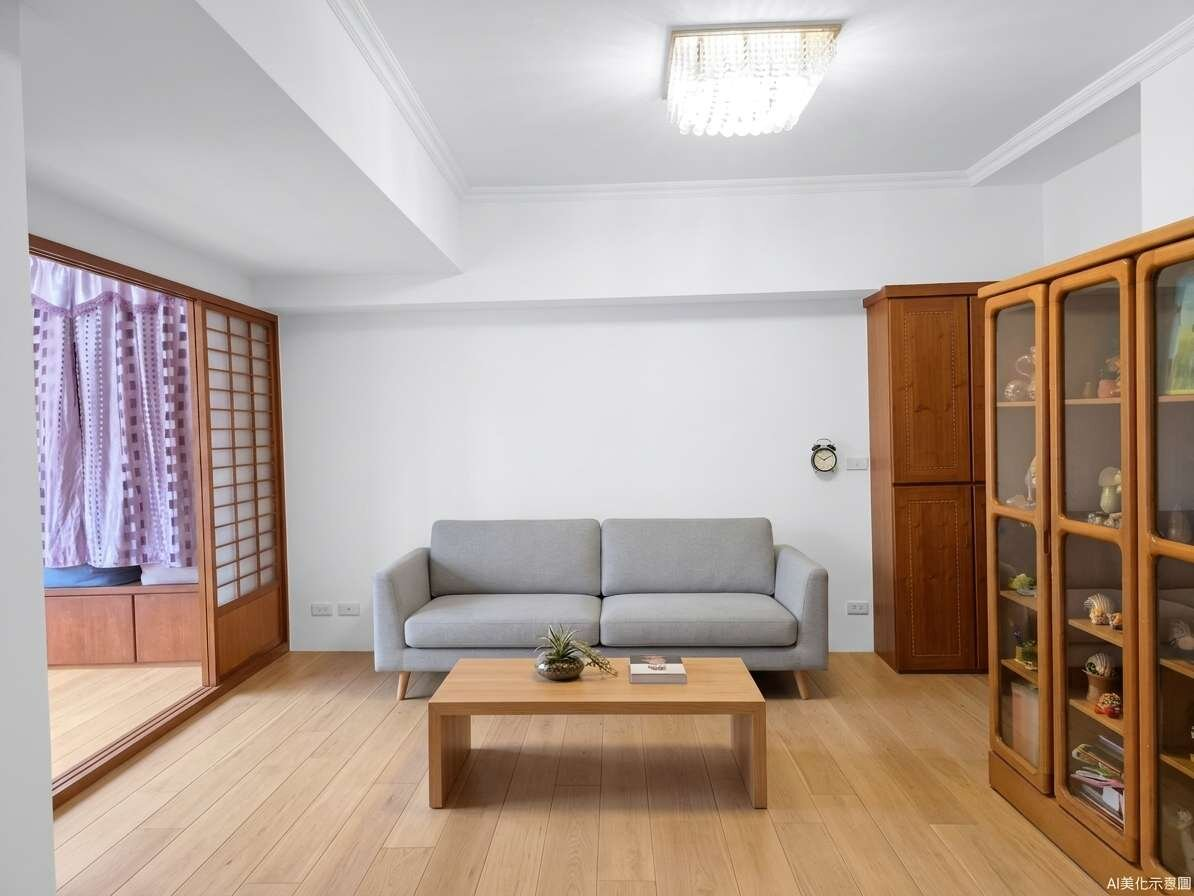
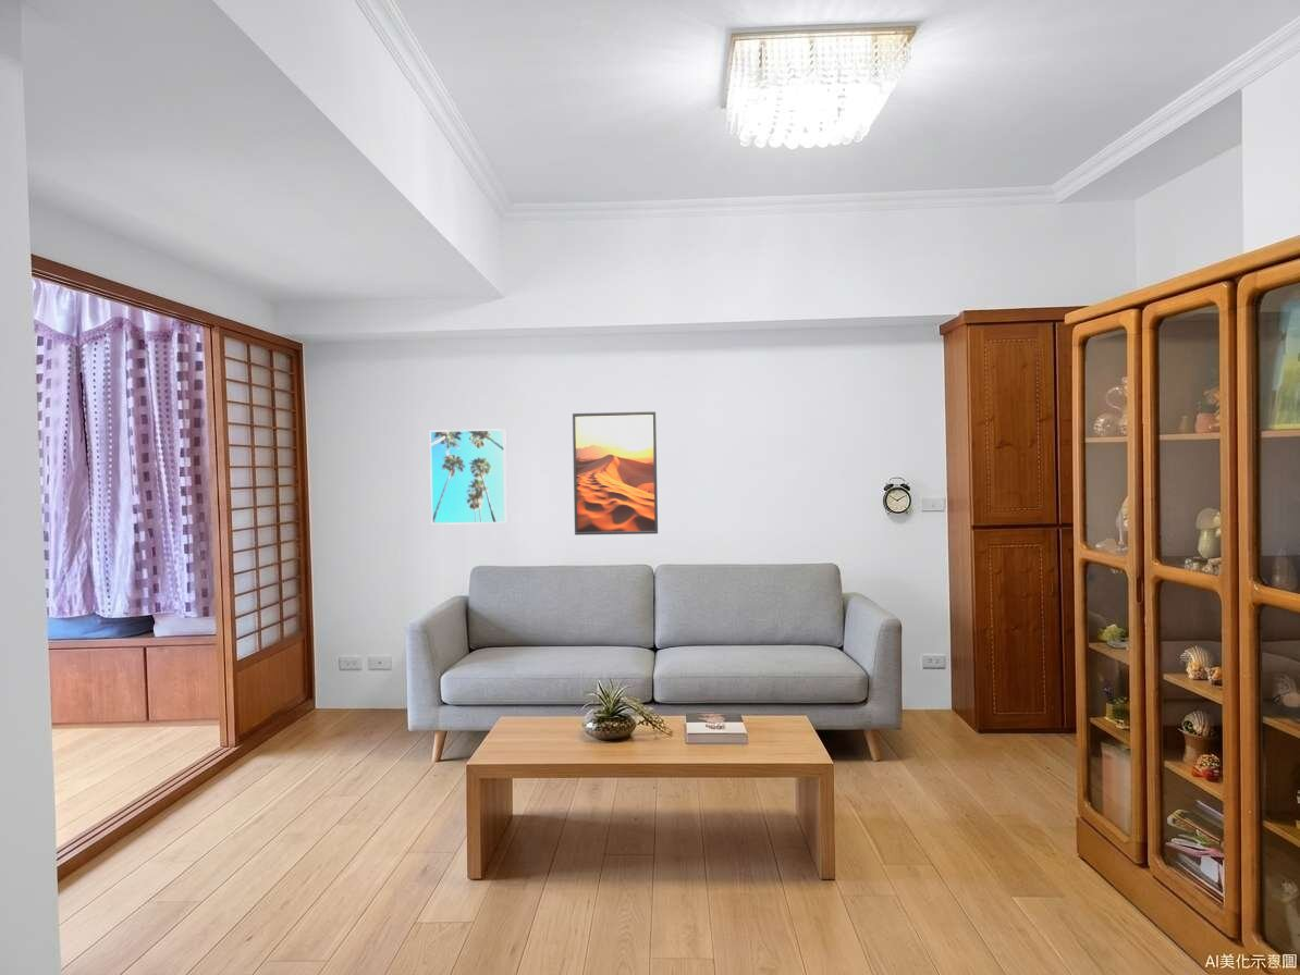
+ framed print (468, 477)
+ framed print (615, 473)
